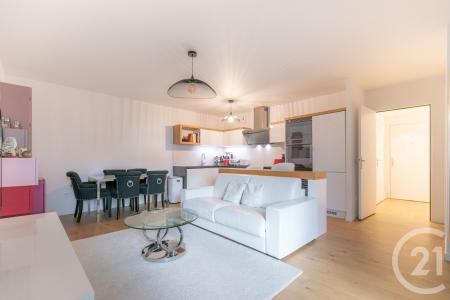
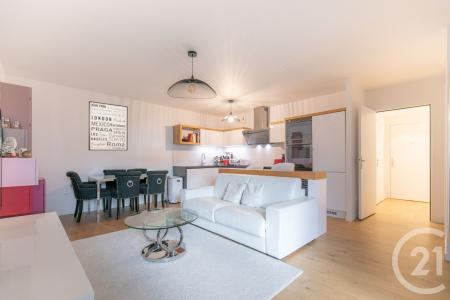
+ wall art (109, 127)
